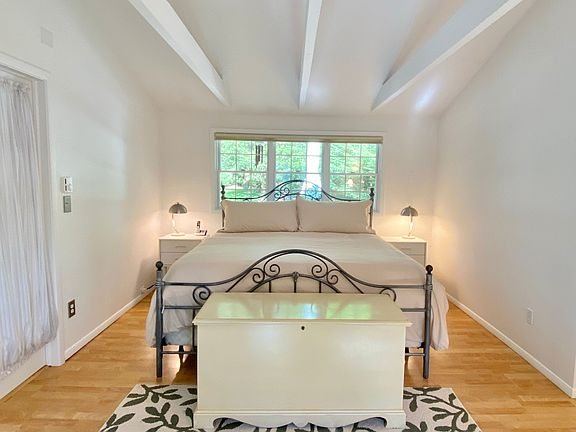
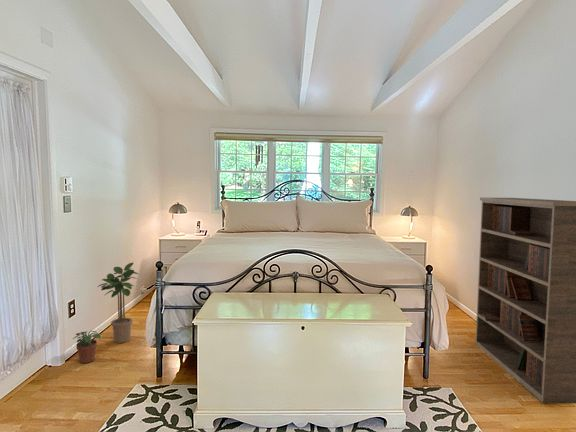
+ potted plant (118, 302)
+ potted plant (88, 346)
+ bookshelf (524, 285)
